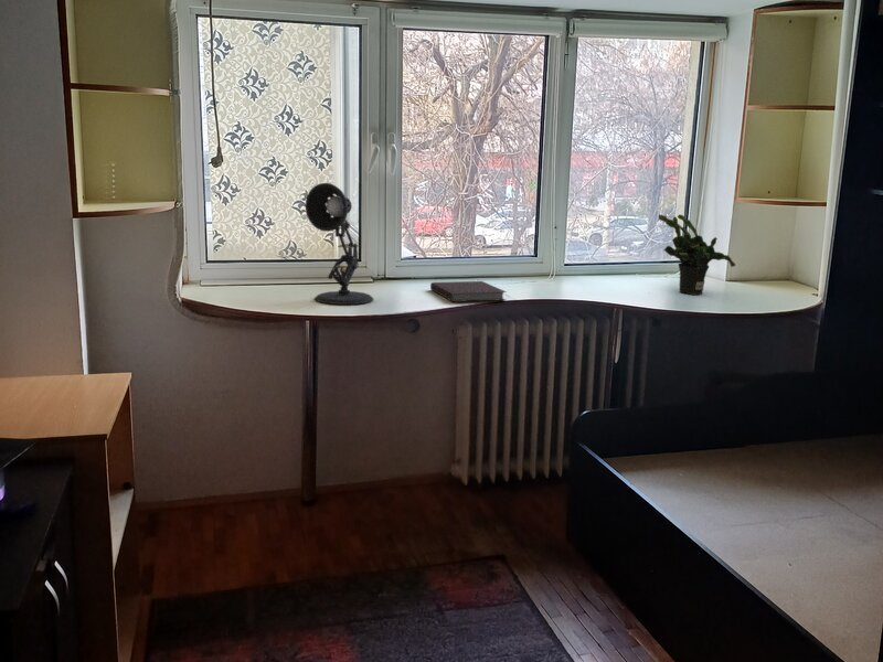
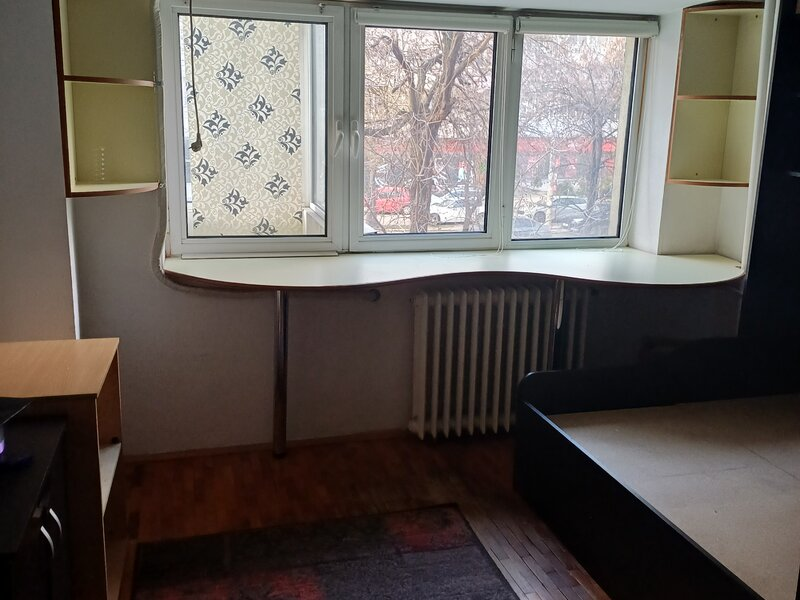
- desk lamp (342, 242)
- notebook (467, 290)
- potted plant (690, 255)
